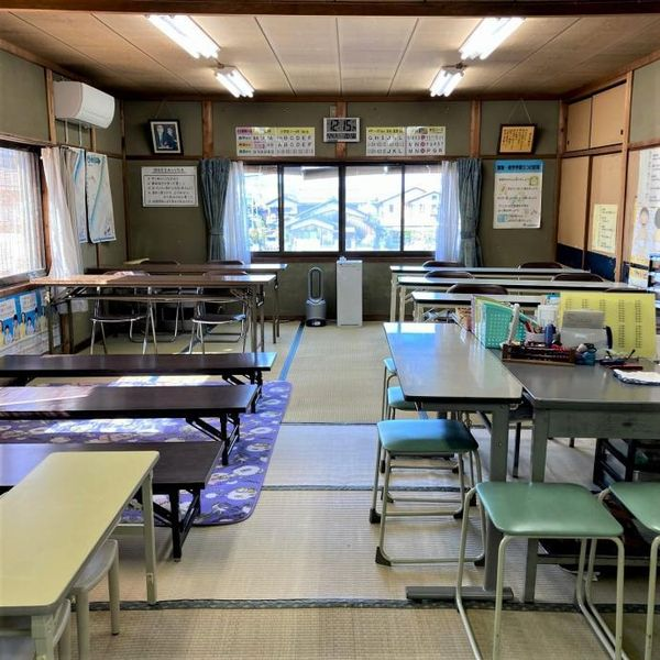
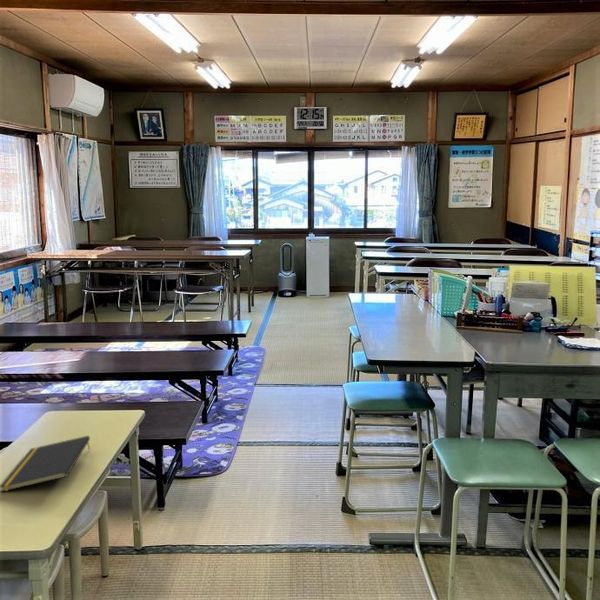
+ notepad (47, 461)
